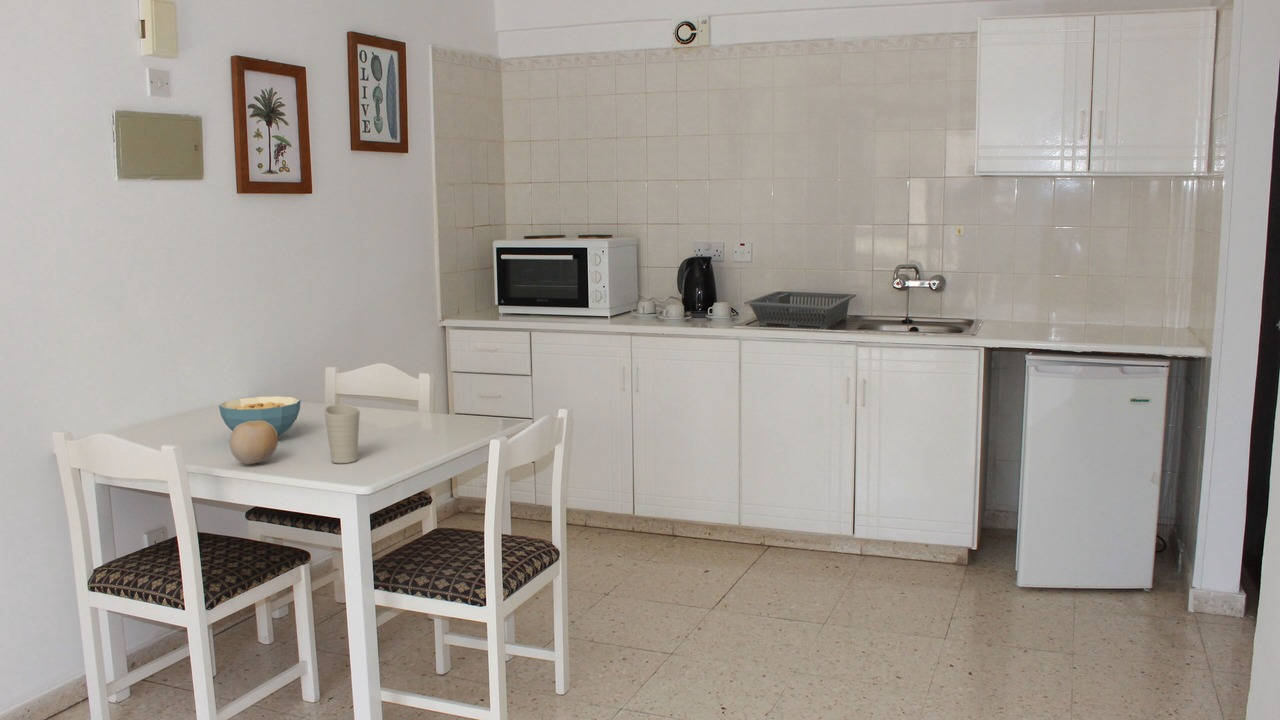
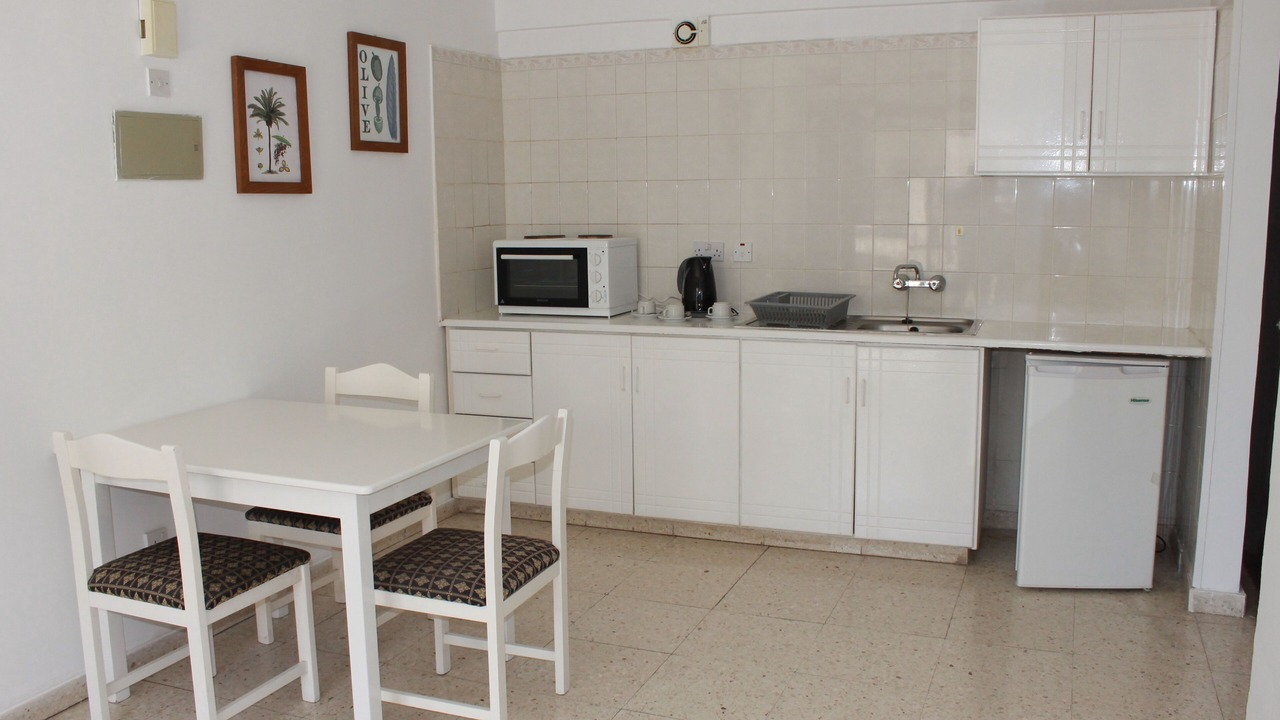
- fruit (253, 442)
- cup (343, 433)
- cereal bowl (261, 420)
